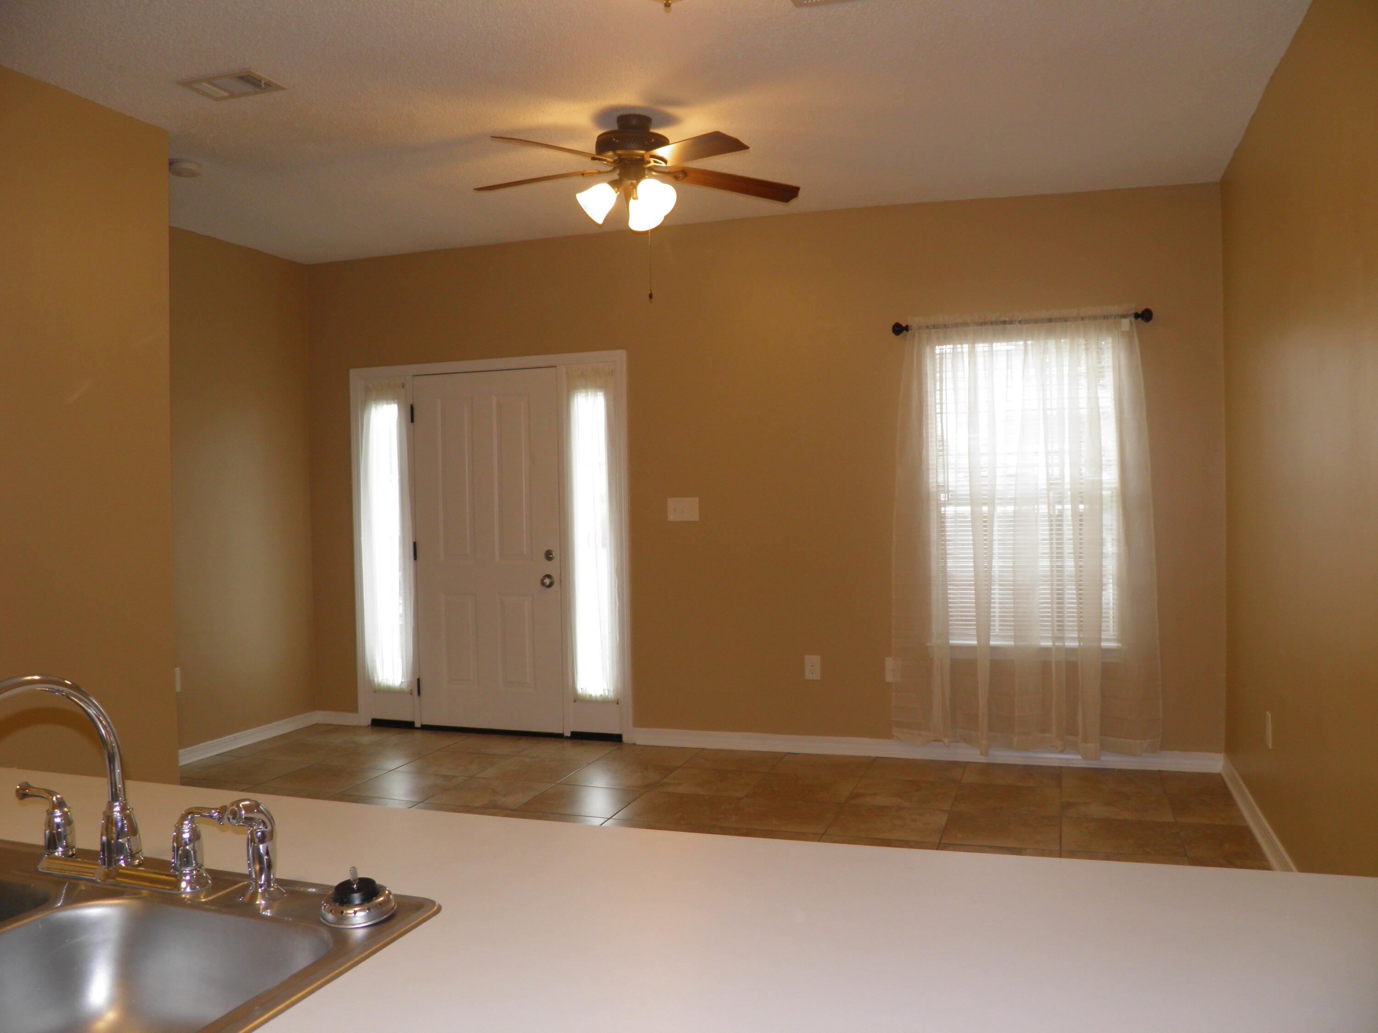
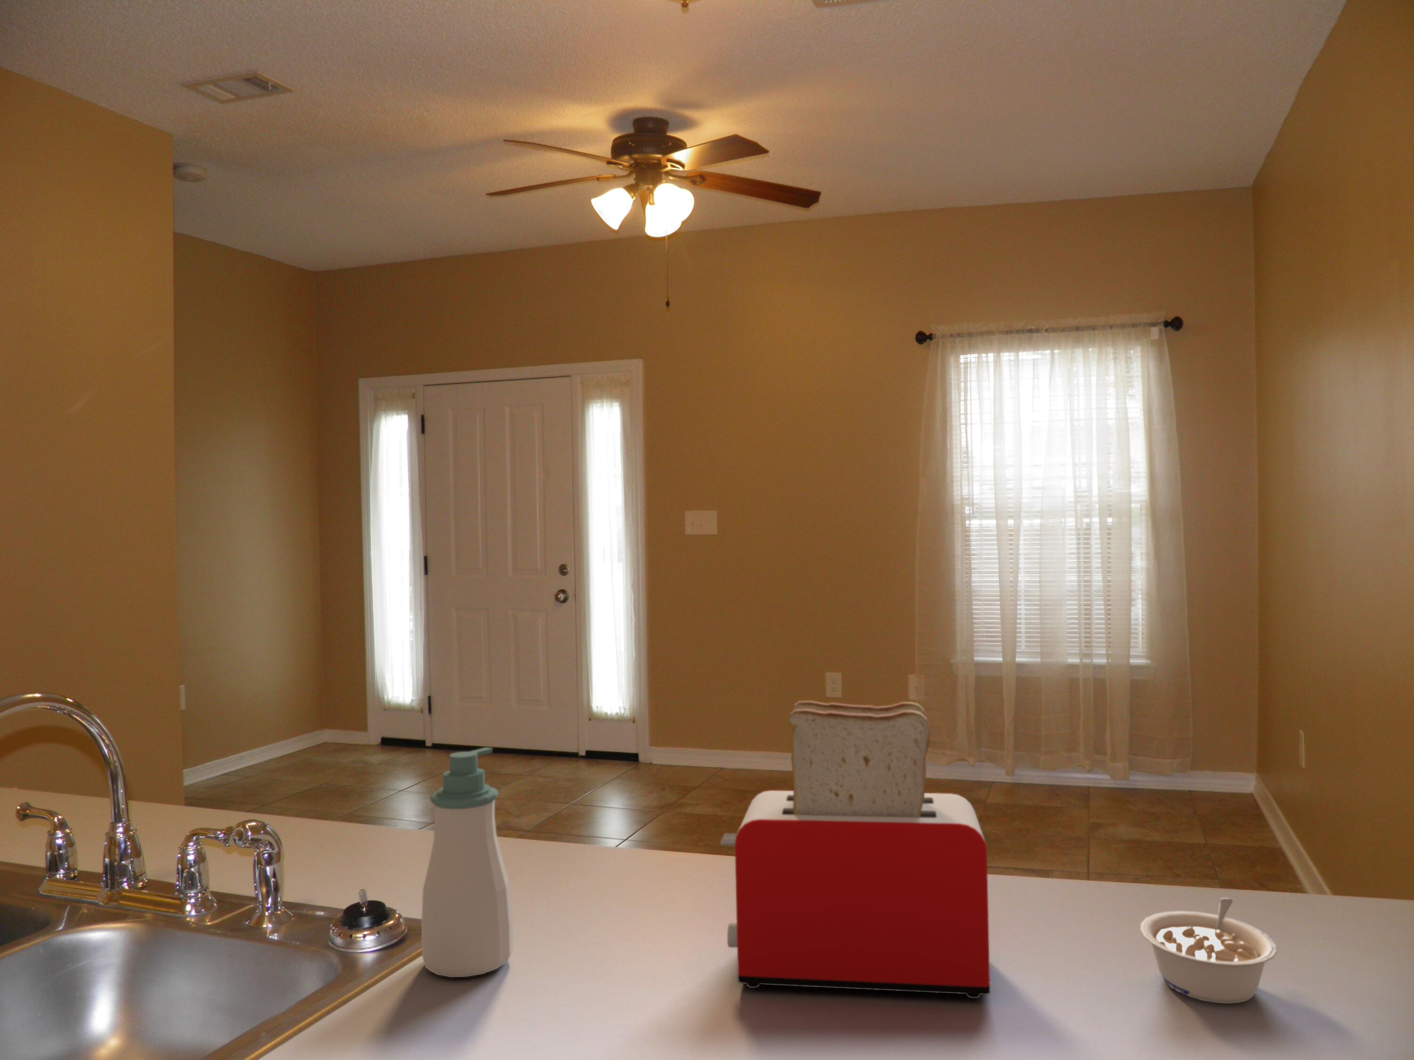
+ soap bottle (465, 857)
+ legume (1205, 952)
+ toaster (850, 836)
